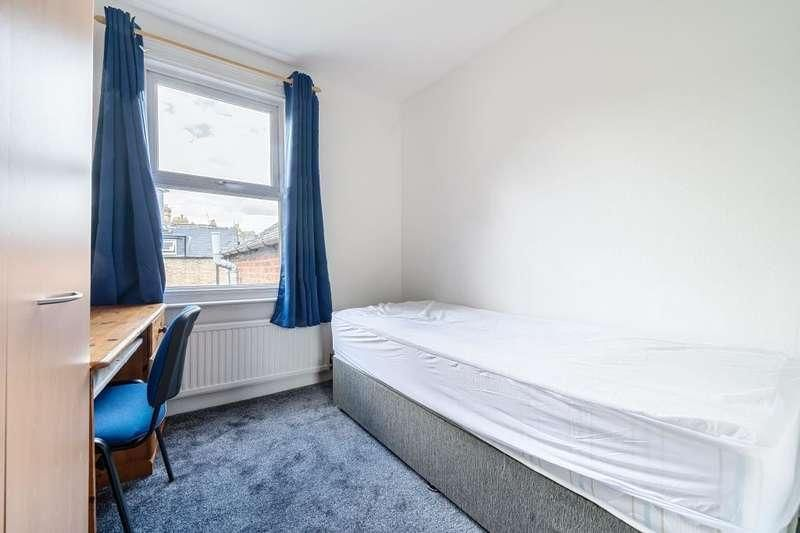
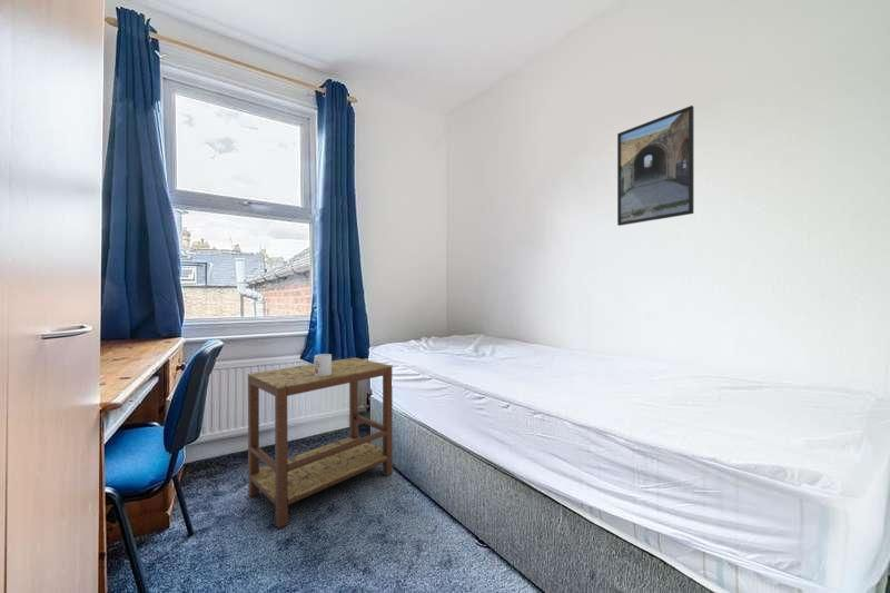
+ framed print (652, 170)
+ mug (320, 364)
+ side table (328, 444)
